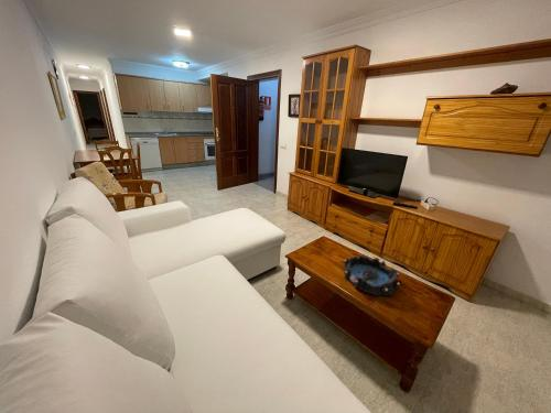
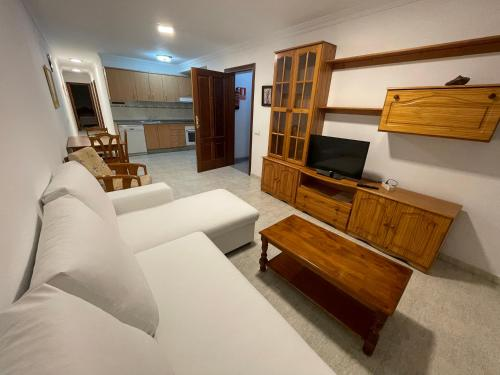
- decorative bowl (370, 272)
